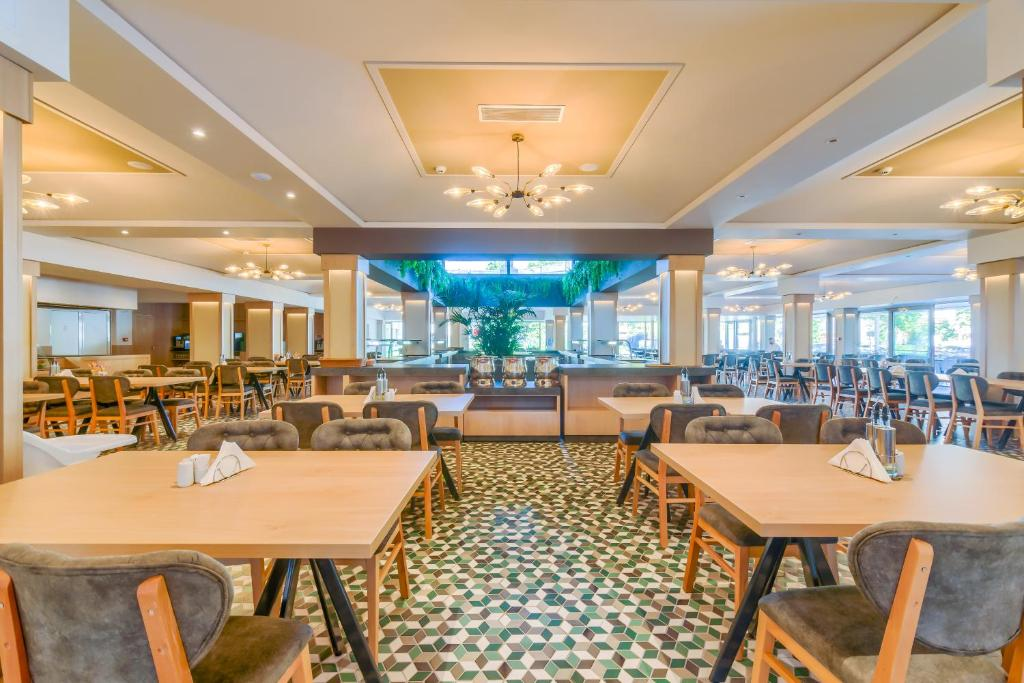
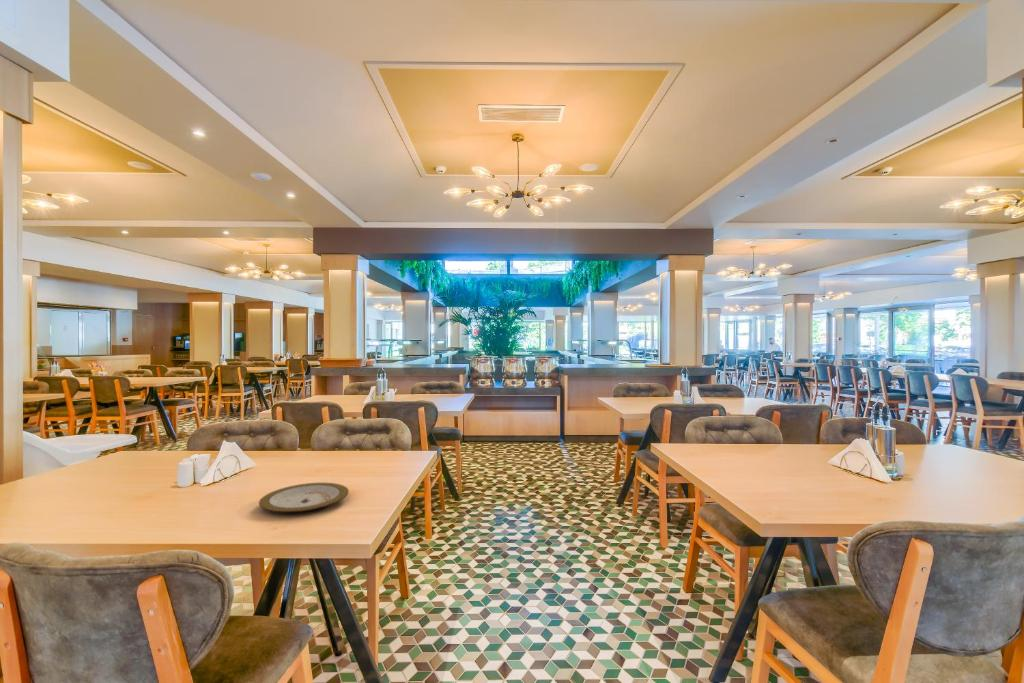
+ plate (305, 498)
